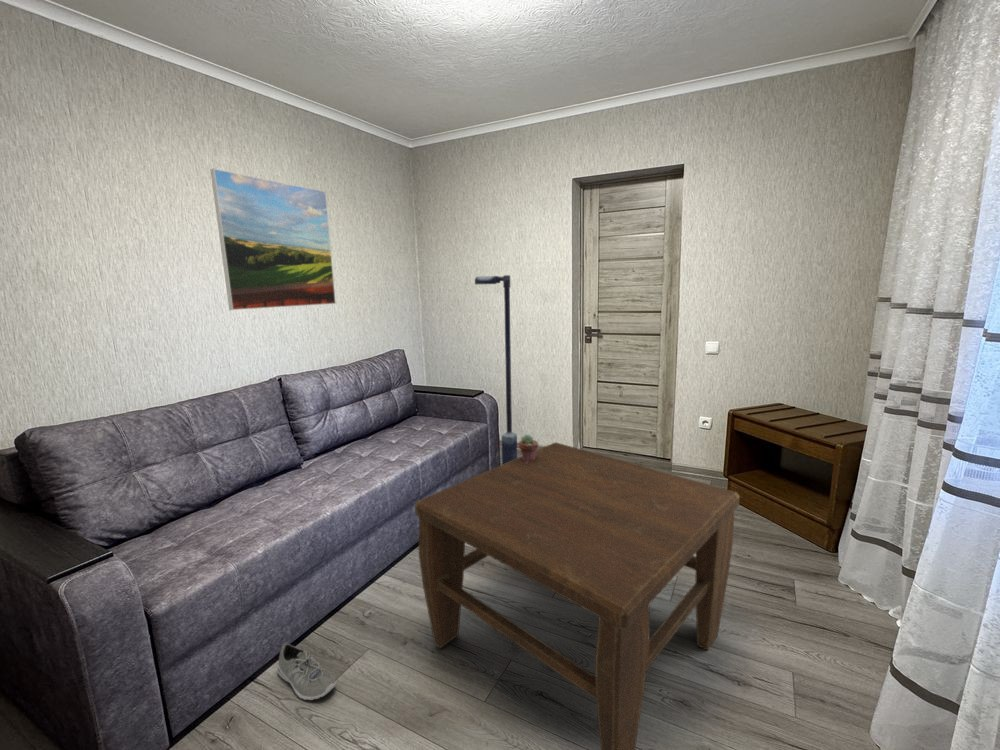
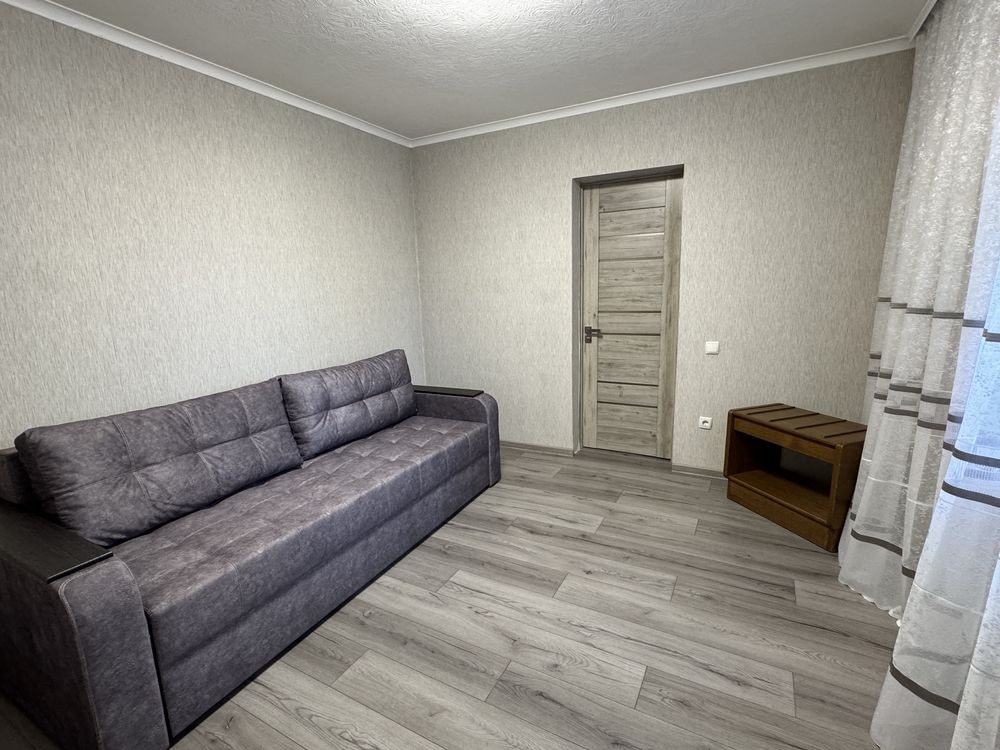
- sneaker (302, 669)
- coffee table (576, 571)
- potted succulent (528, 446)
- floor lamp (506, 393)
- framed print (281, 245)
